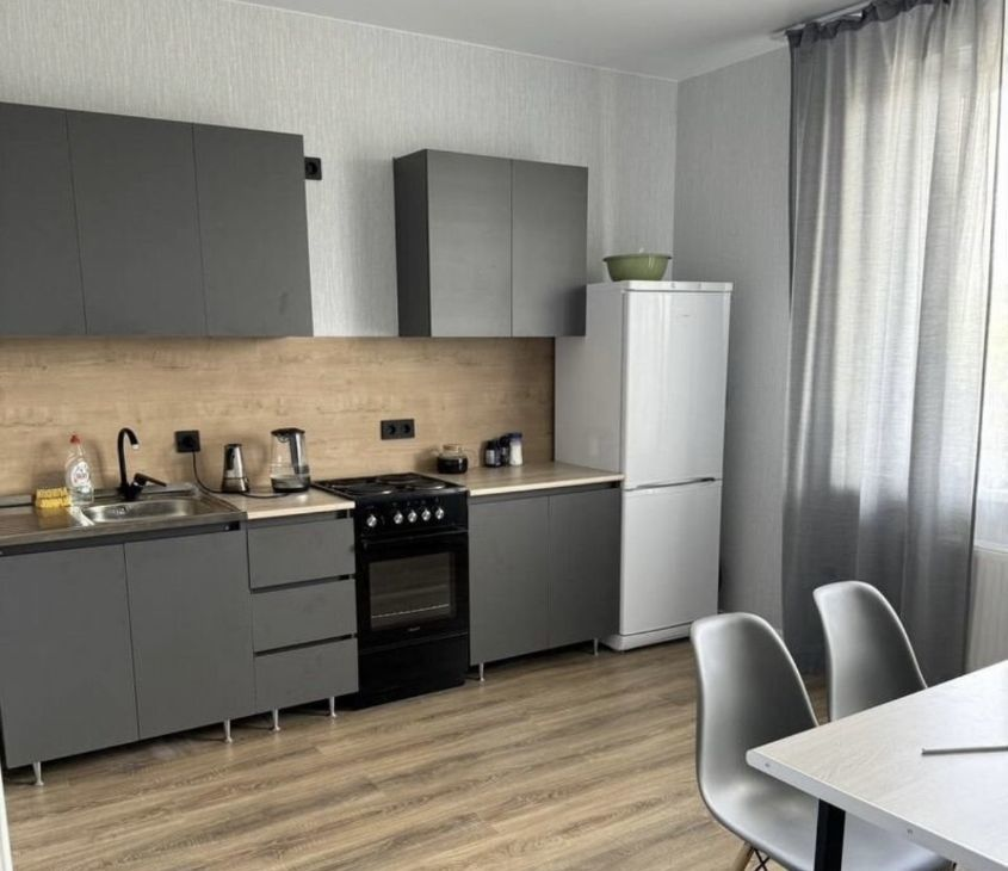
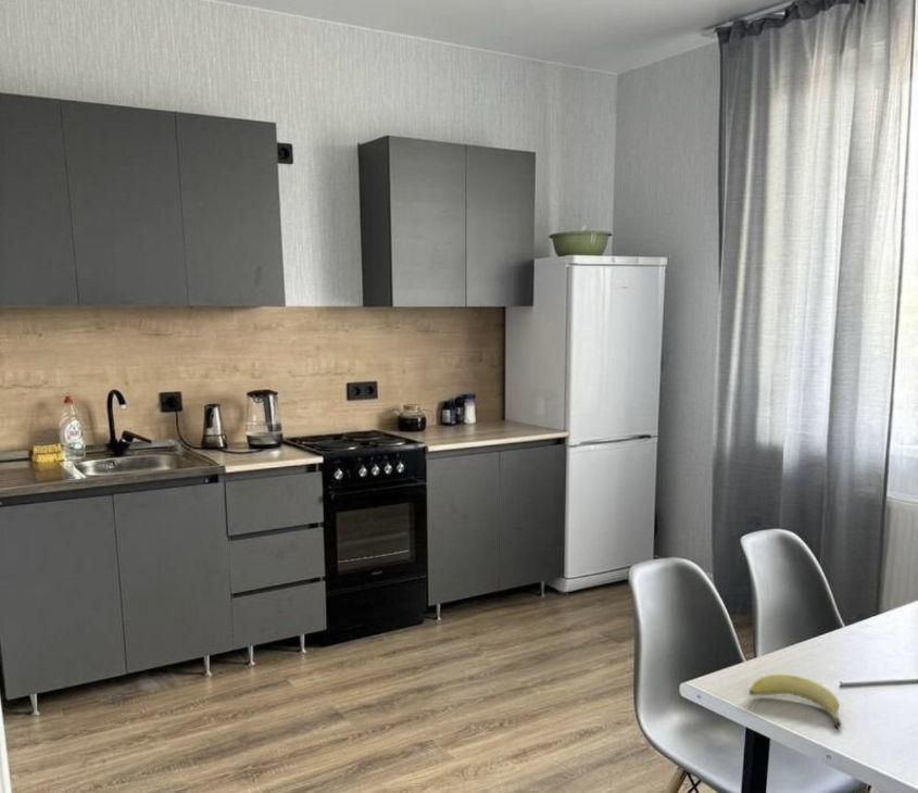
+ fruit (800, 694)
